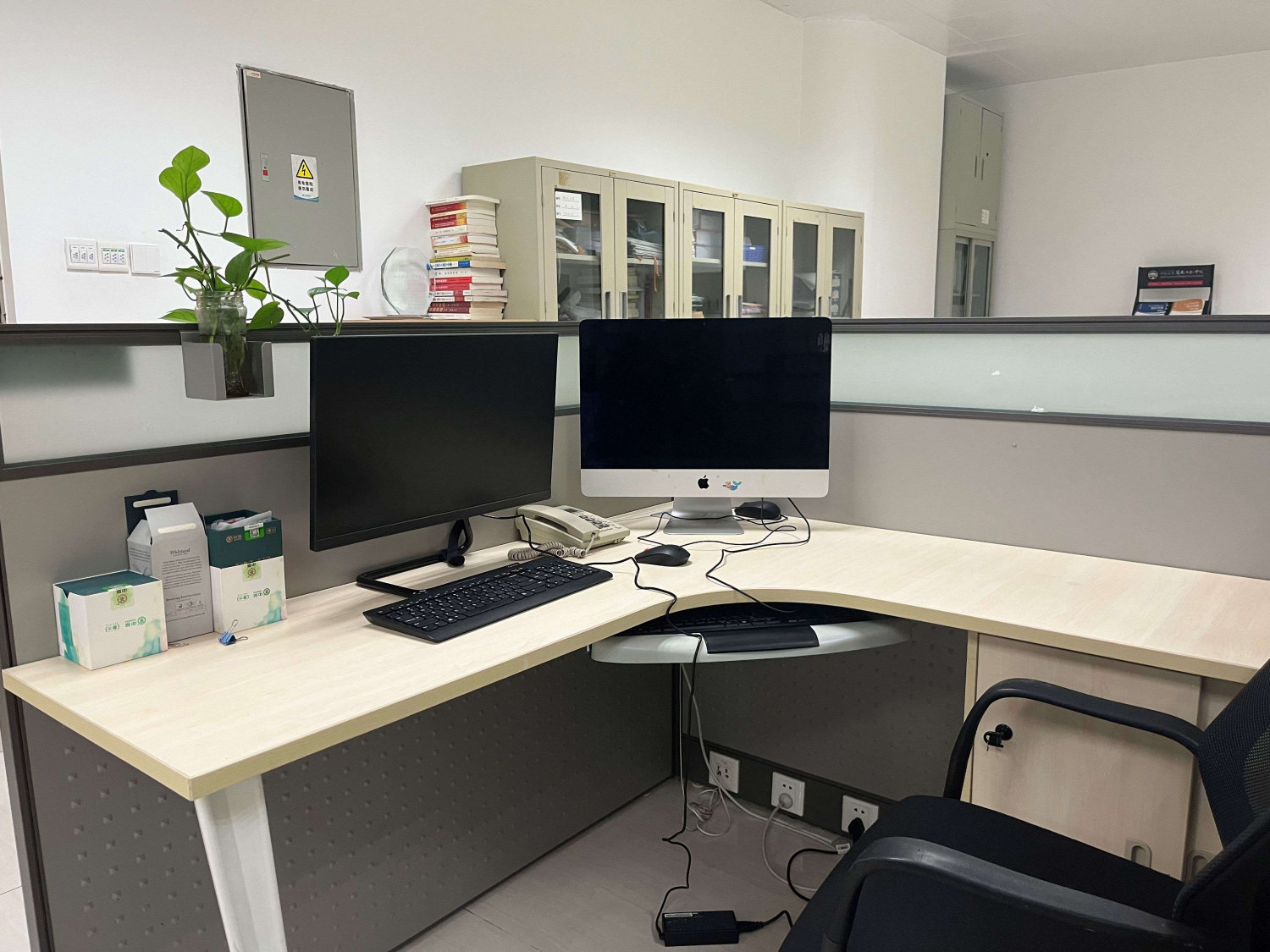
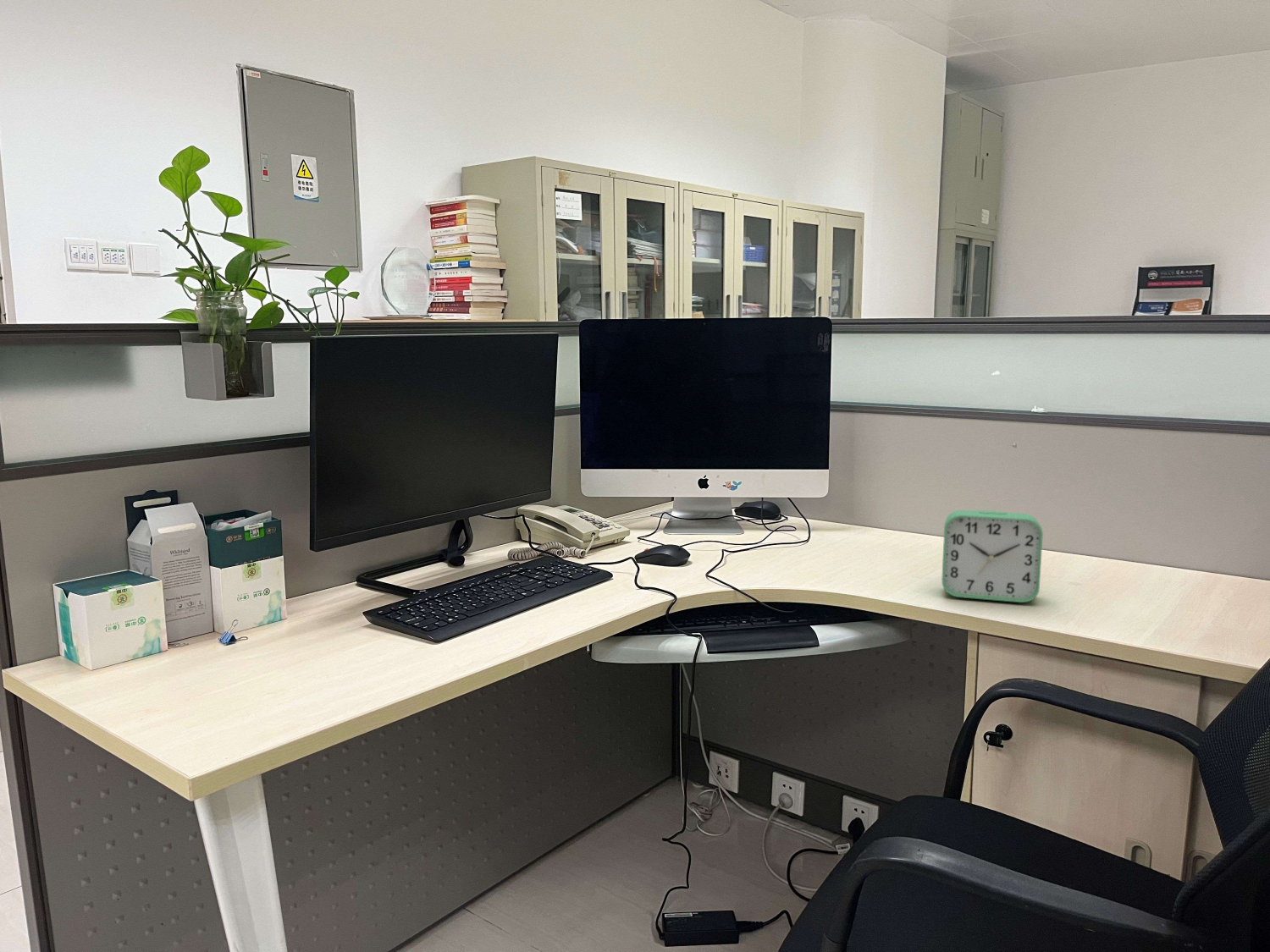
+ alarm clock (991, 554)
